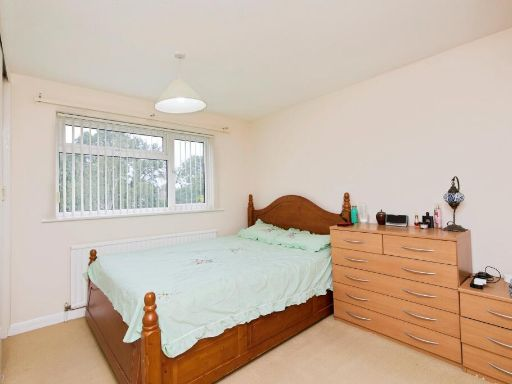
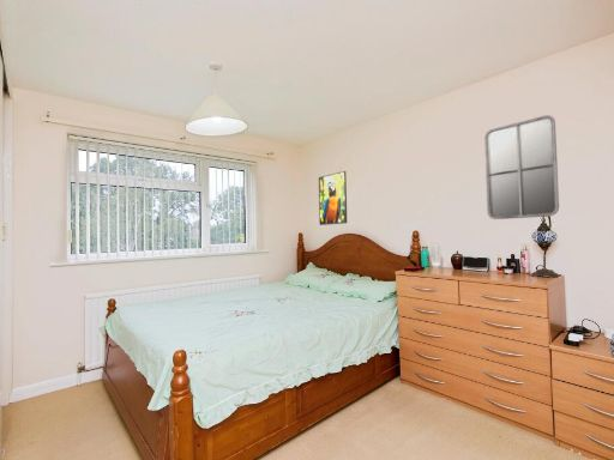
+ home mirror (518, 170)
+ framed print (332, 199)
